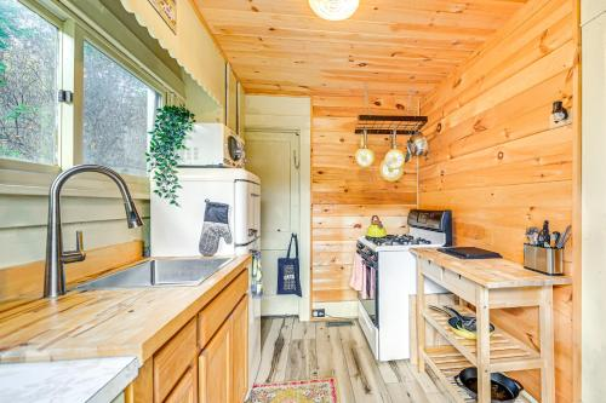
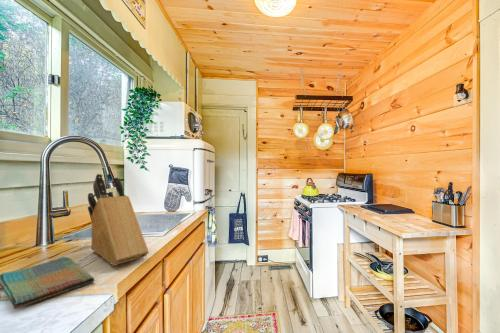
+ knife block (114, 213)
+ dish towel (46, 277)
